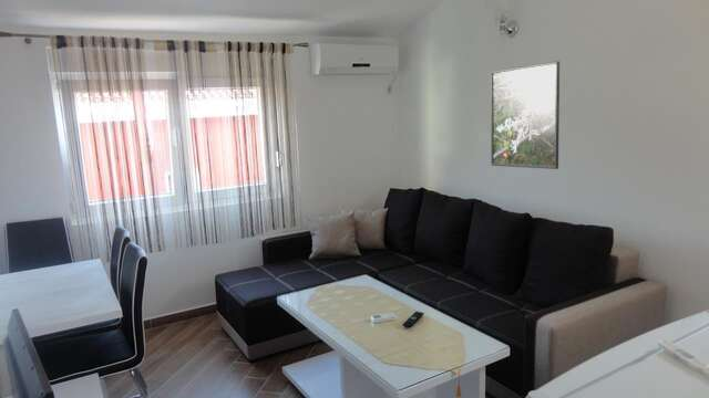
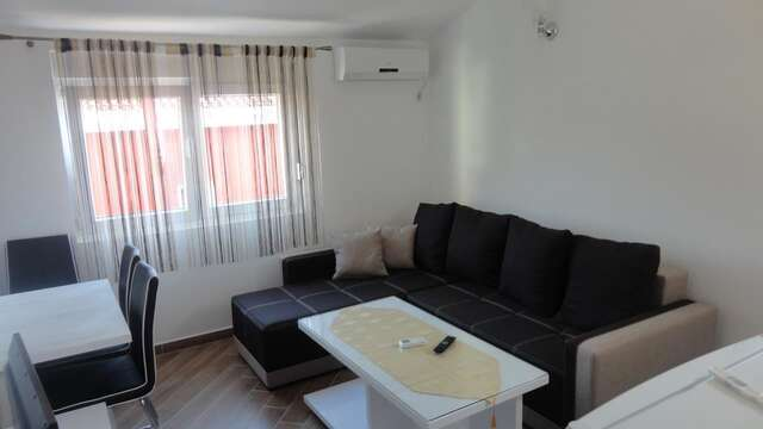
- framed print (522, 117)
